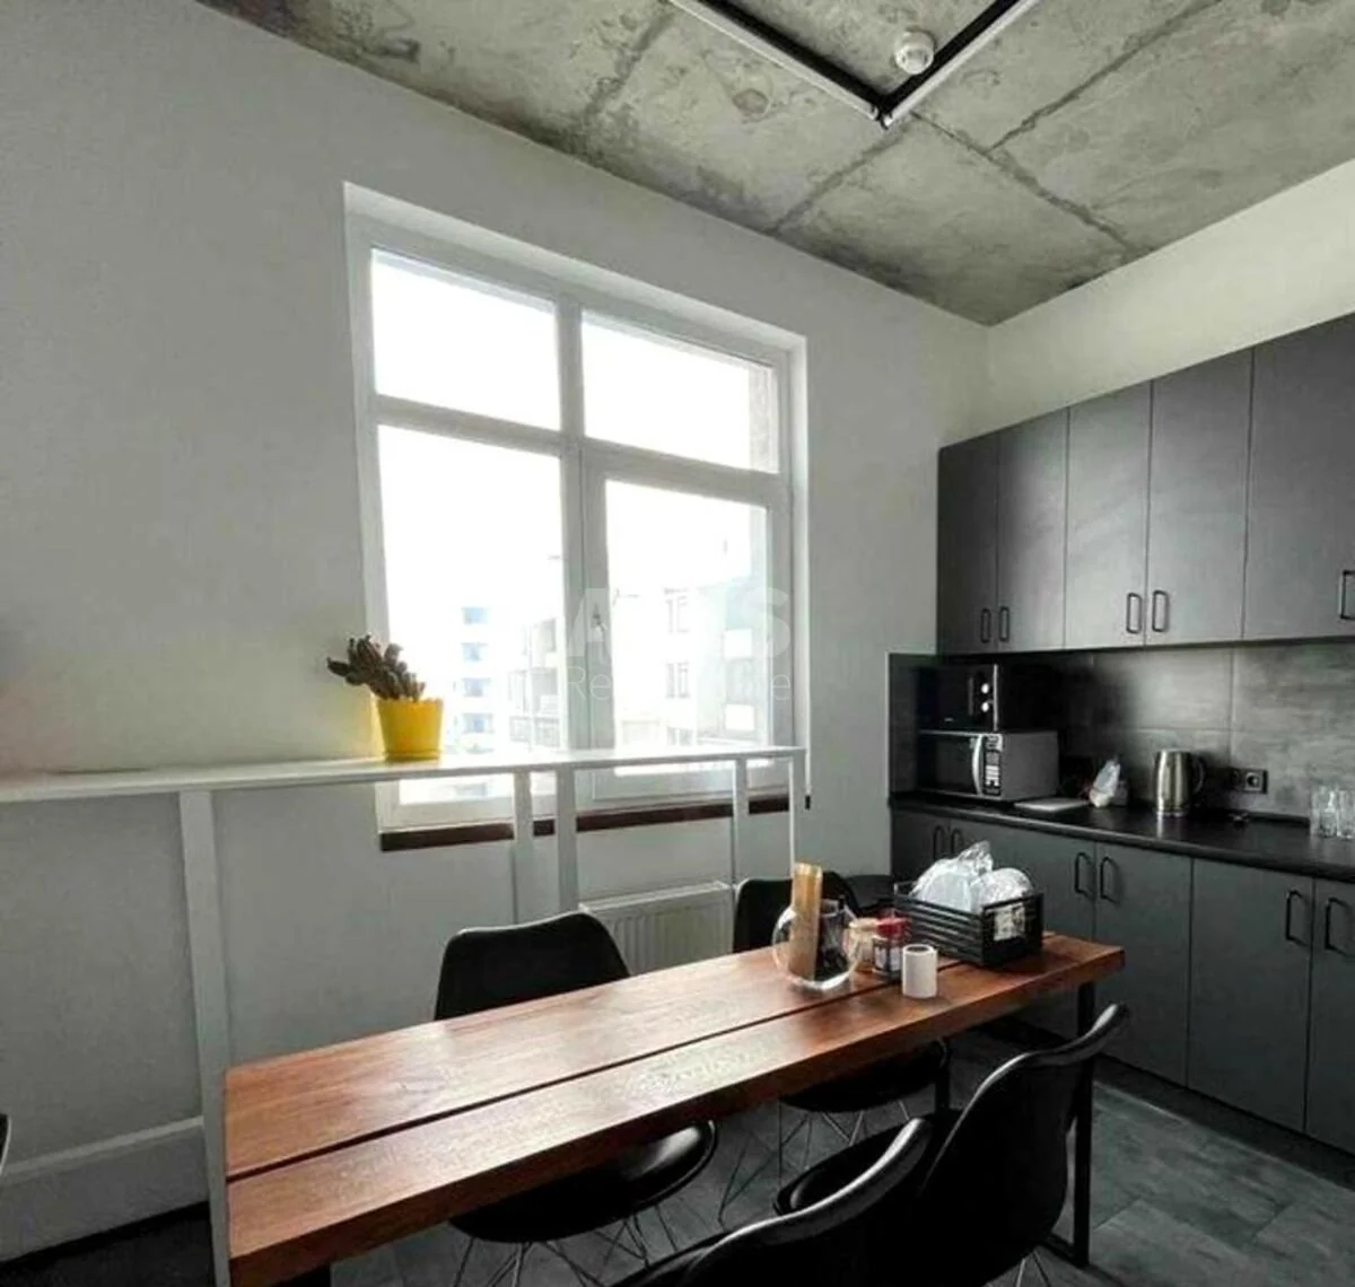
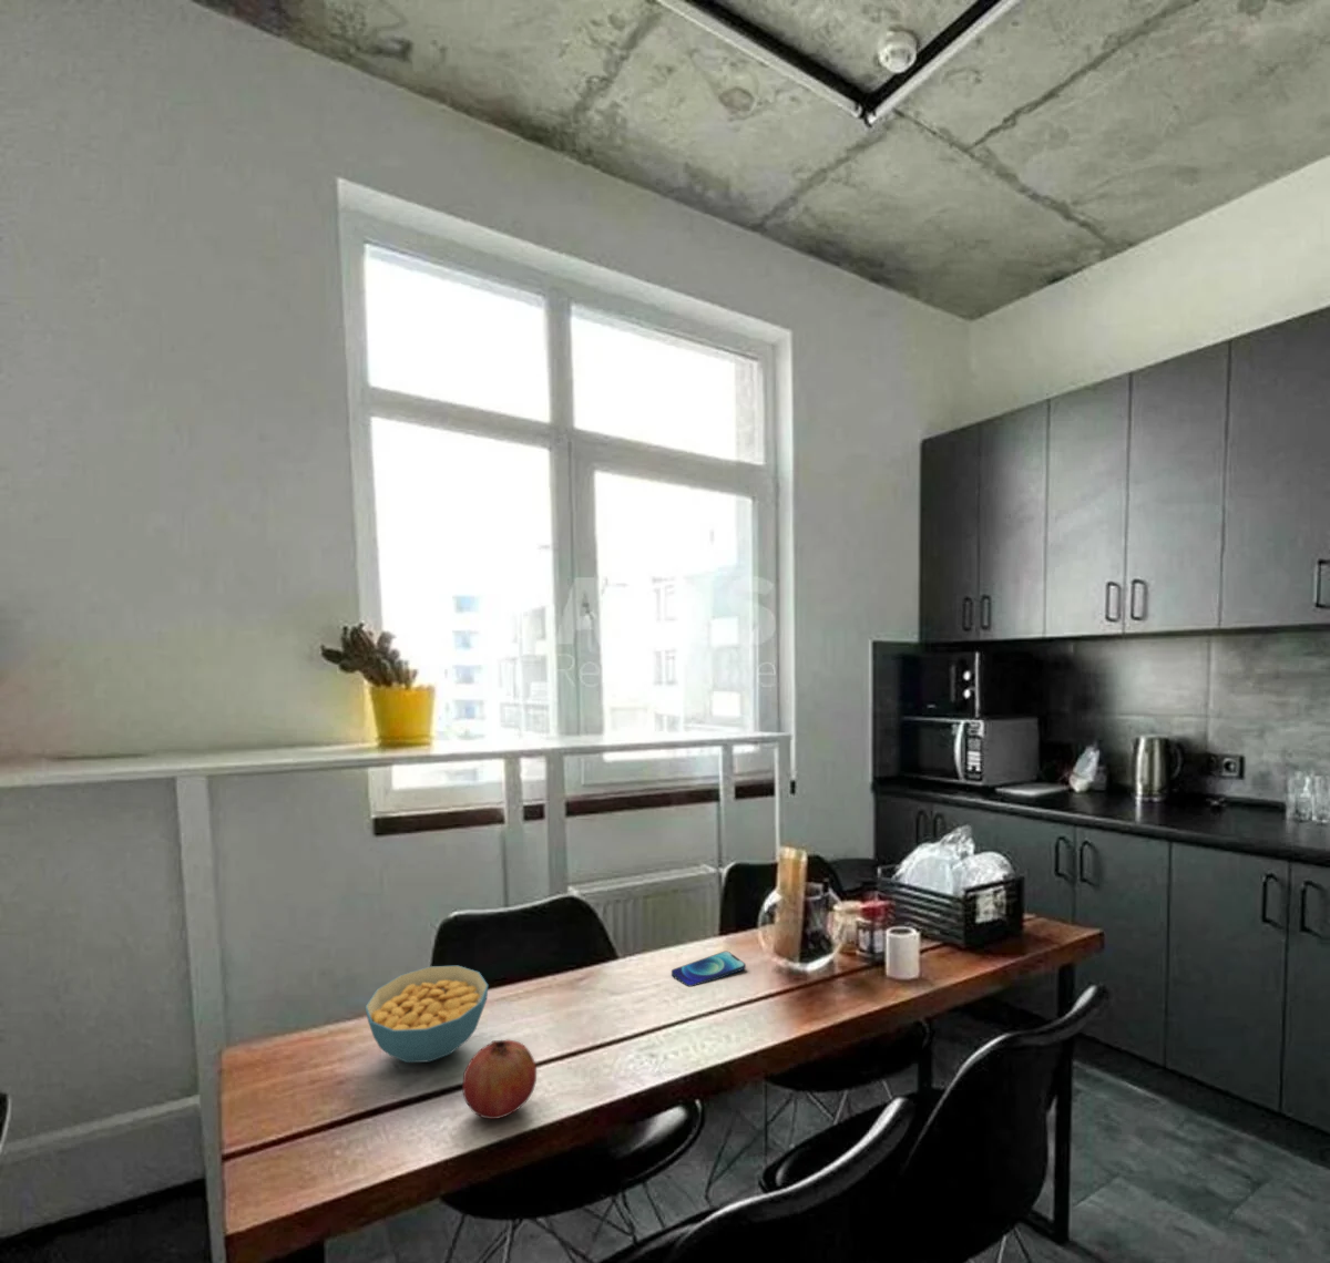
+ cereal bowl (429, 1022)
+ fruit (500, 1075)
+ smartphone (708, 969)
